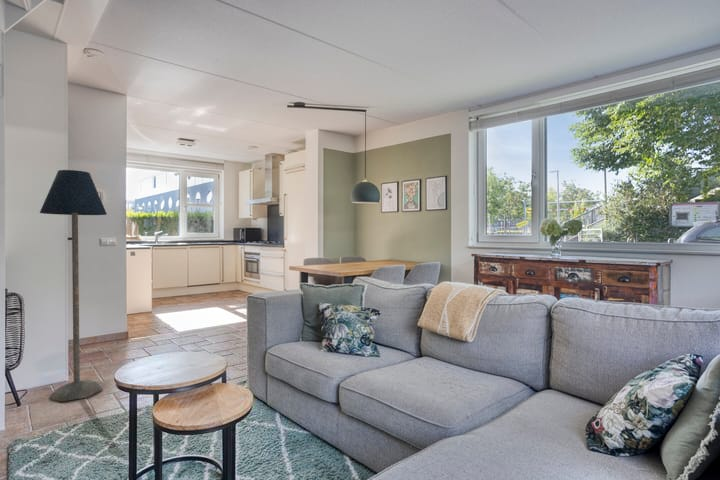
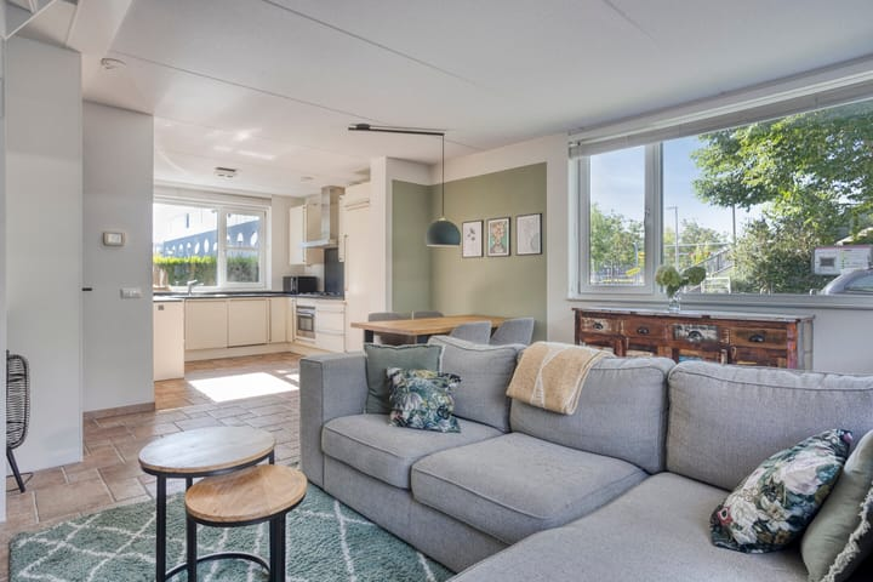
- floor lamp (75, 282)
